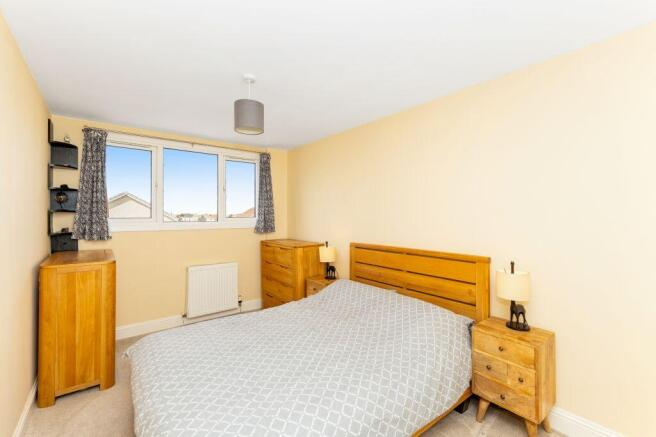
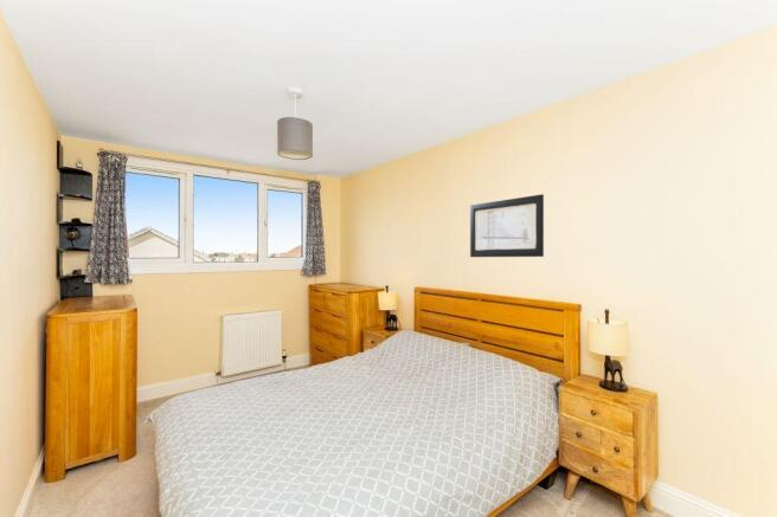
+ wall art (503, 228)
